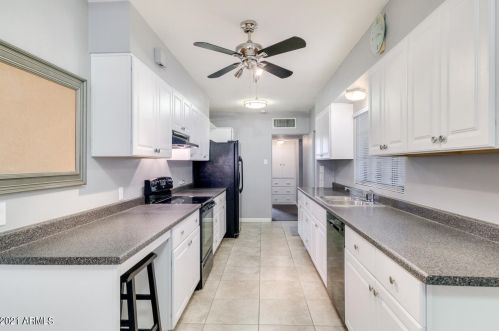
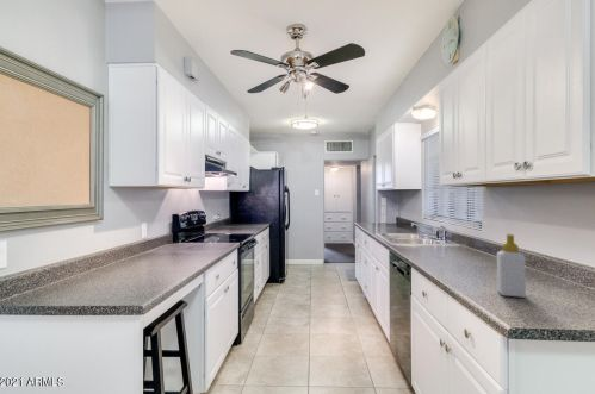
+ soap bottle (510, 264)
